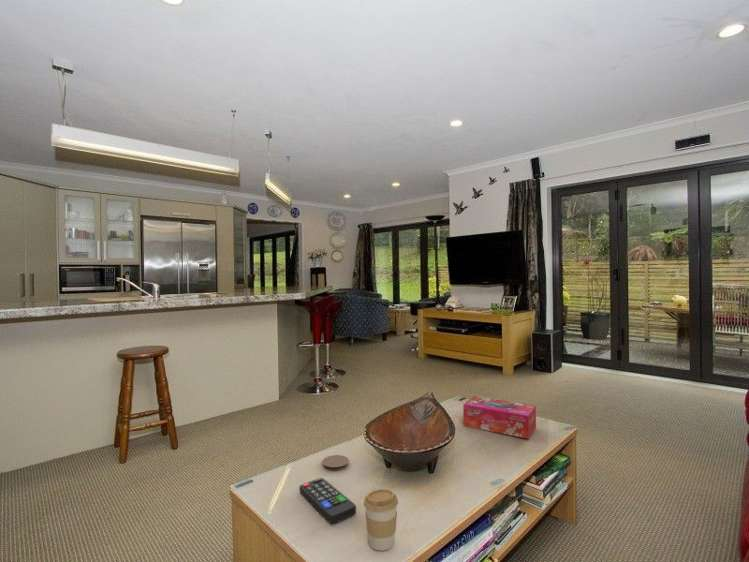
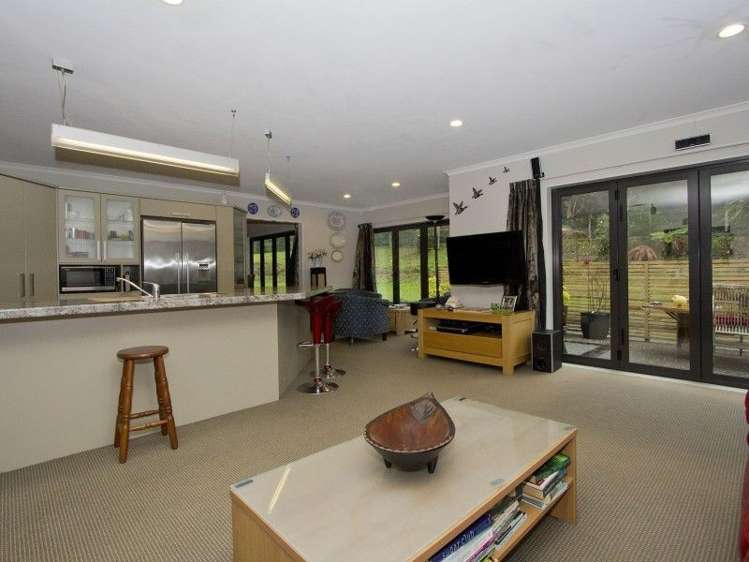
- coffee cup (381, 517)
- coaster (335, 462)
- remote control (326, 498)
- tissue box (499, 415)
